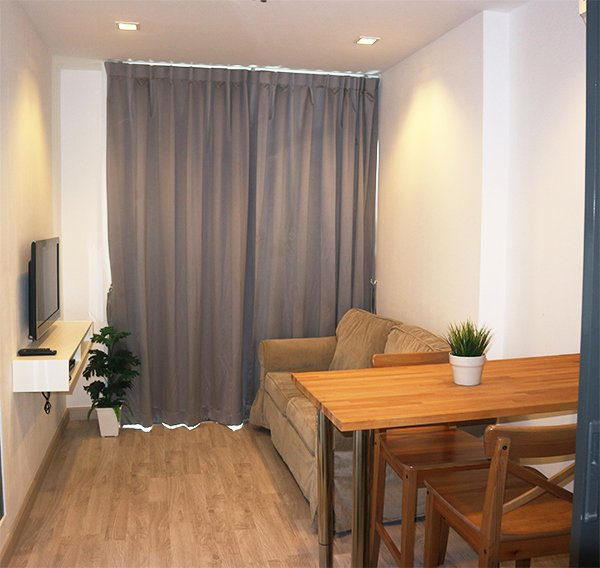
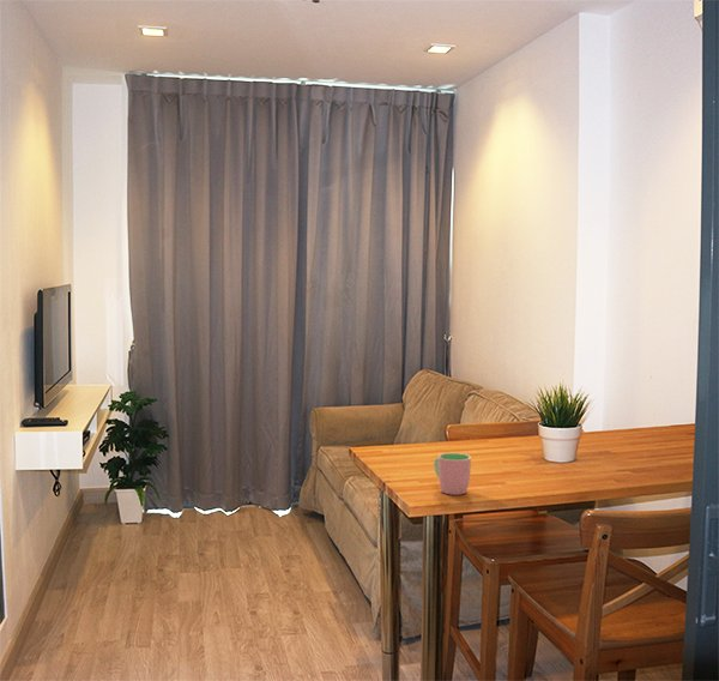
+ cup (449, 472)
